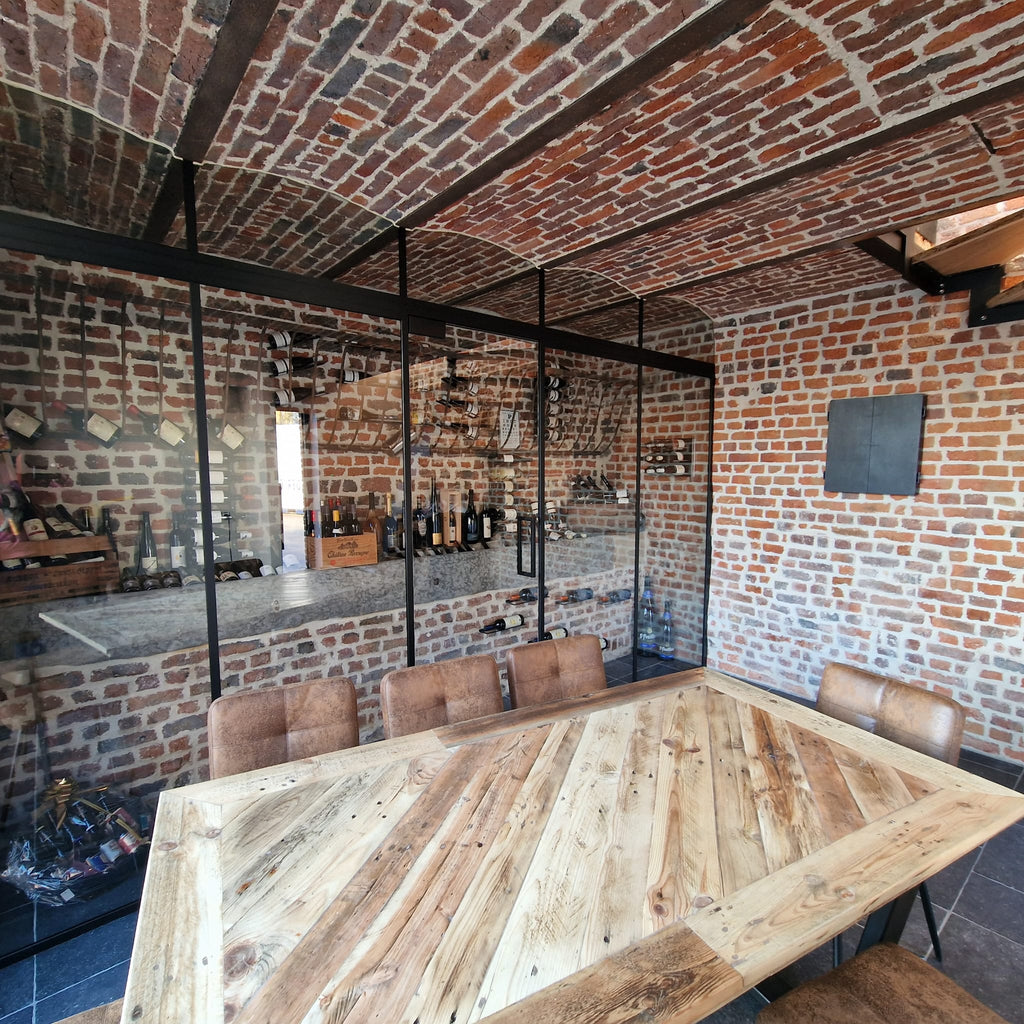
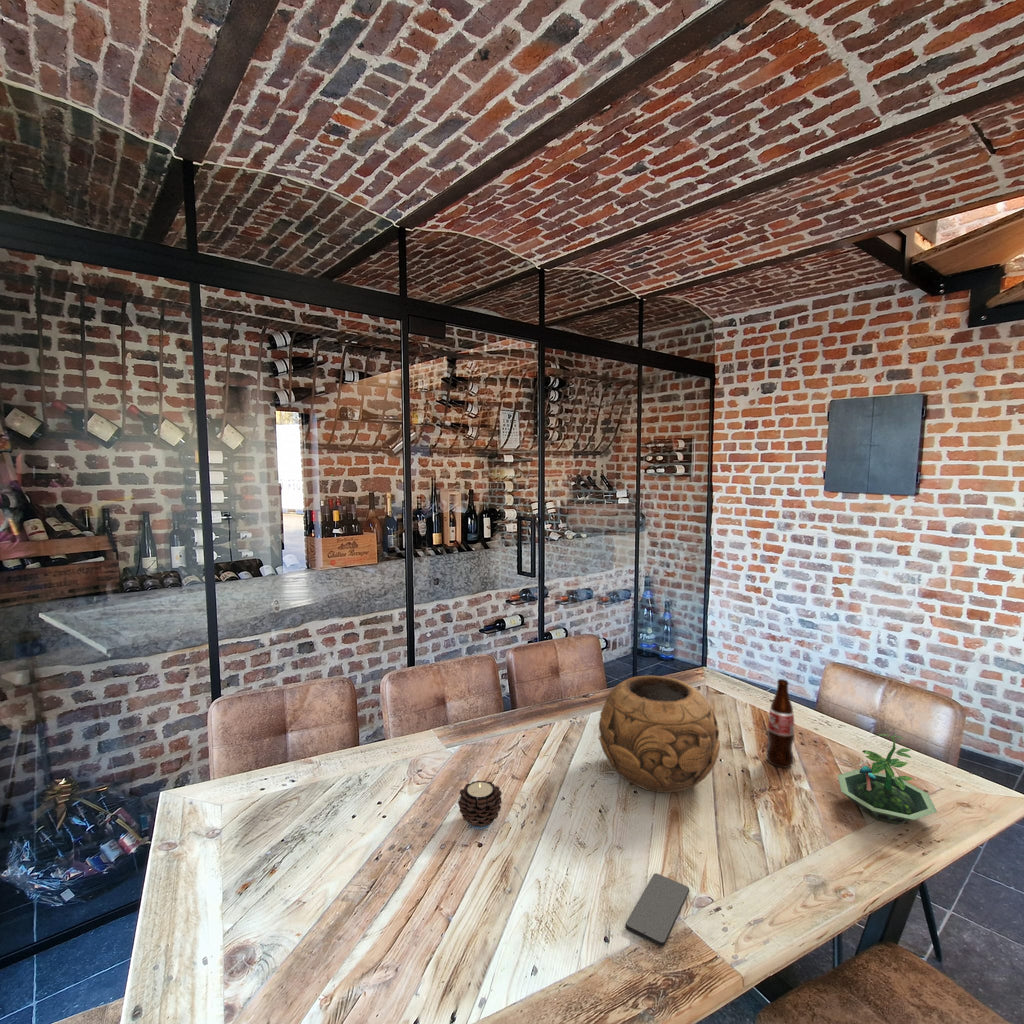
+ terrarium (889, 752)
+ bottle (781, 721)
+ candle (480, 802)
+ decorative bowl (657, 732)
+ smartphone (658, 907)
